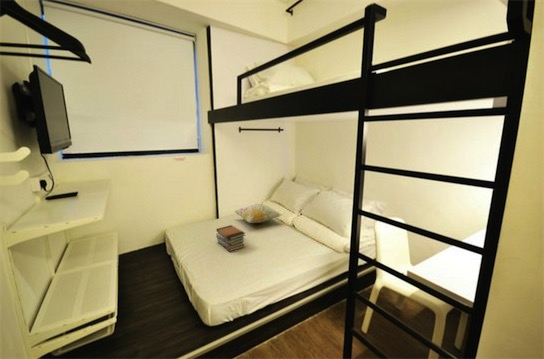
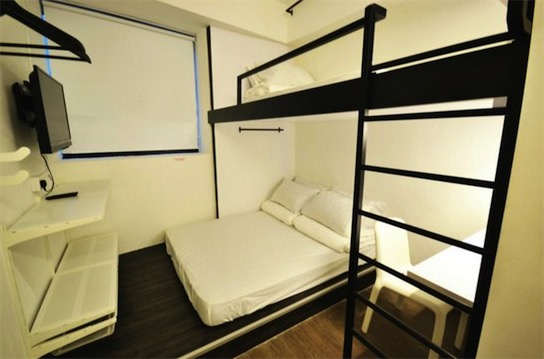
- decorative pillow (257, 213)
- book stack (230, 237)
